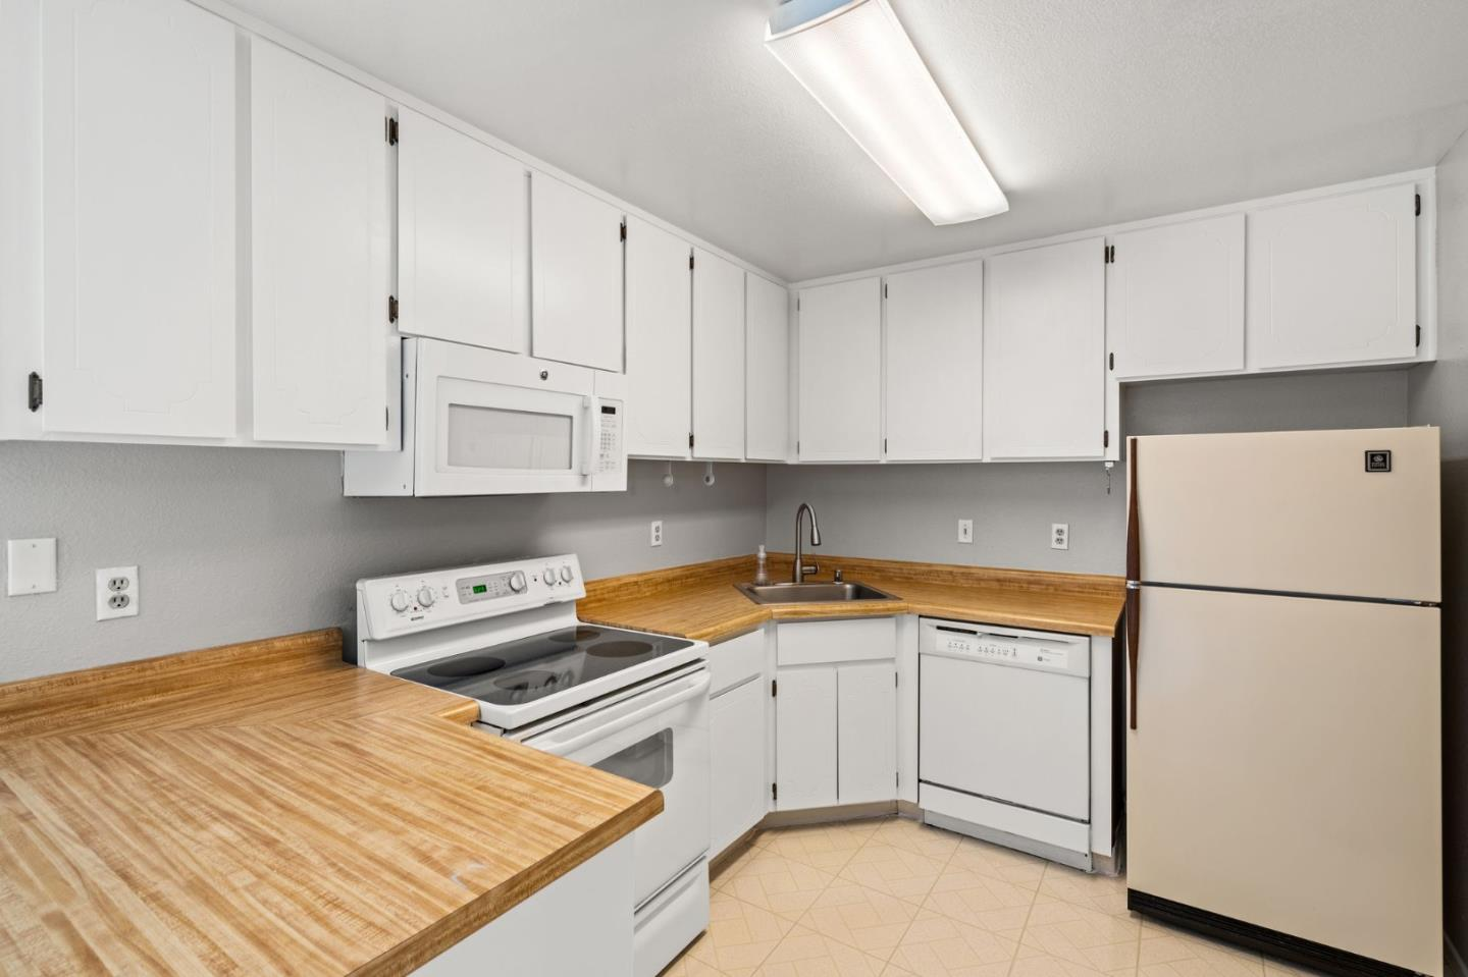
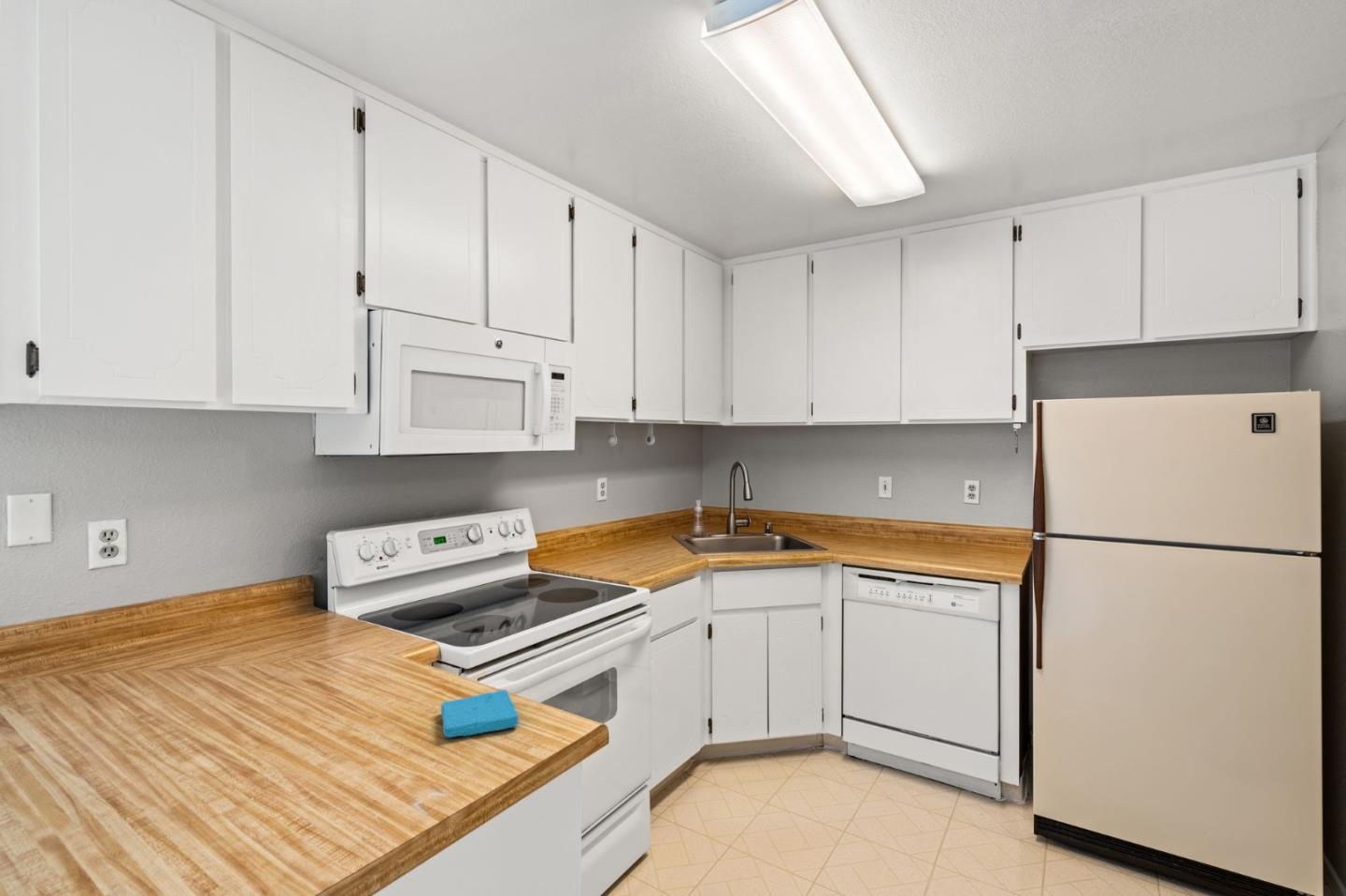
+ sponge (479, 712)
